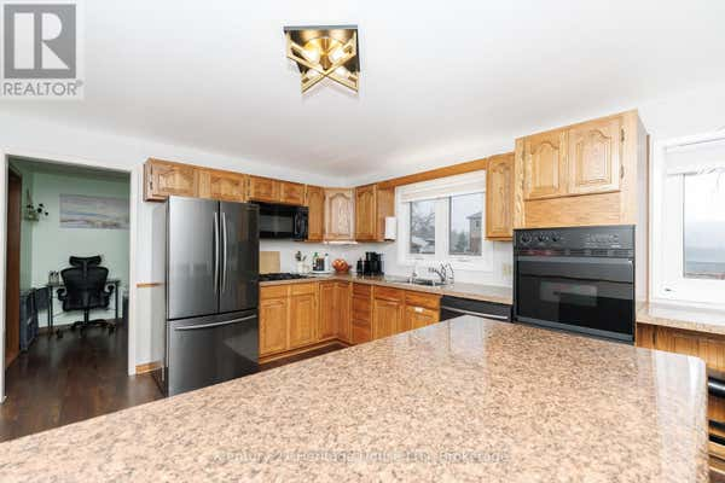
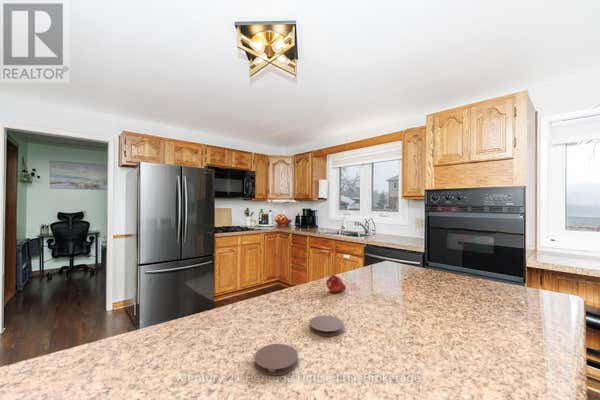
+ coaster (326, 325)
+ coaster (276, 358)
+ fruit (335, 283)
